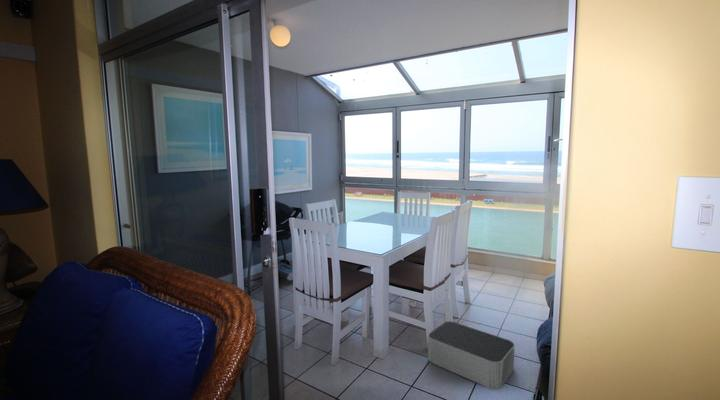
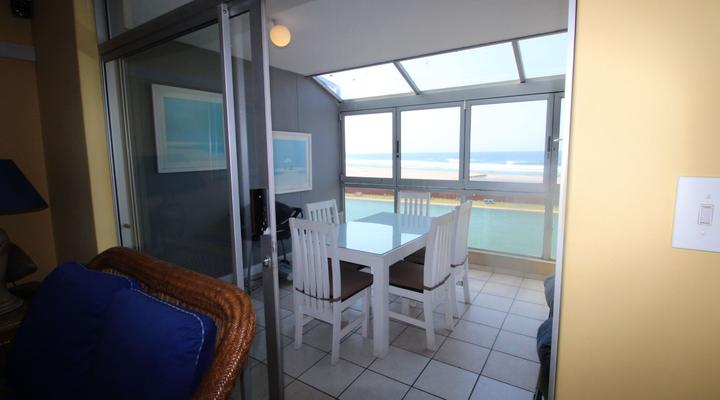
- storage bin (469, 351)
